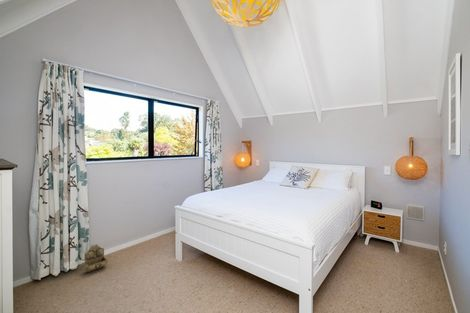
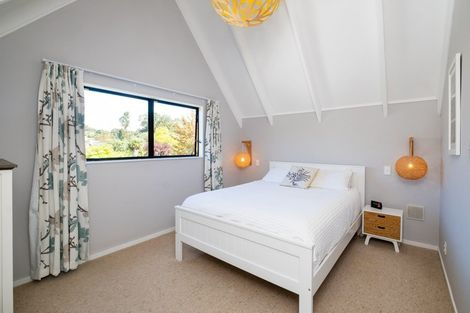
- wall caddy (96, 258)
